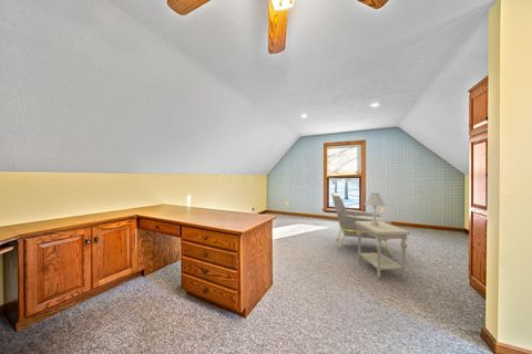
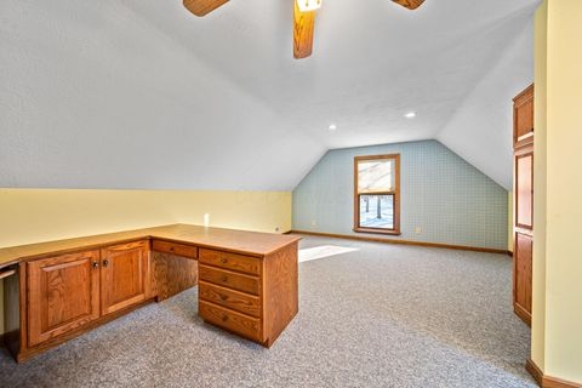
- armchair (358, 220)
- table lamp (375, 208)
- side table (379, 248)
